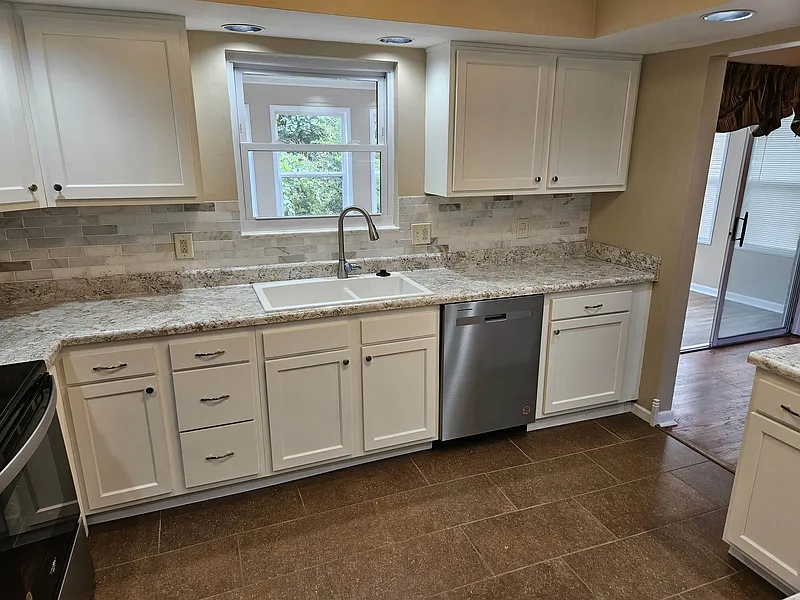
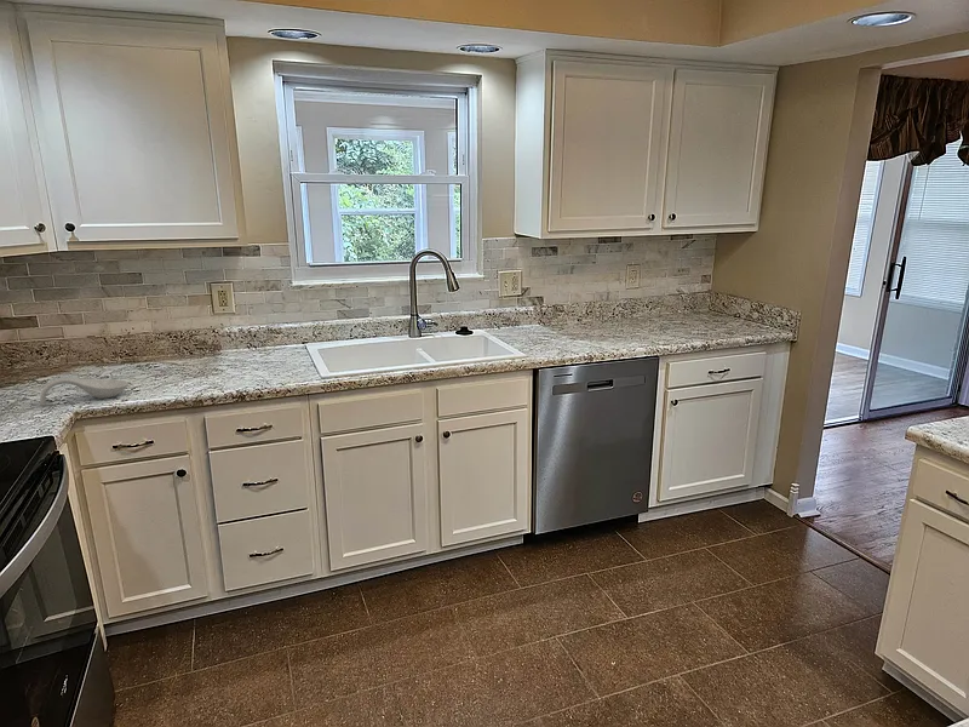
+ spoon rest (84, 387)
